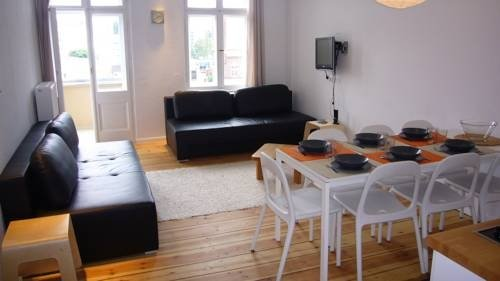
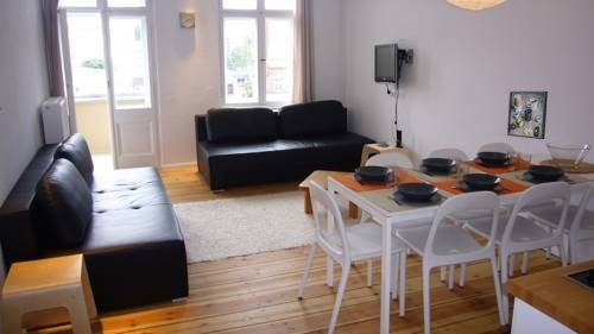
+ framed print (526, 114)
